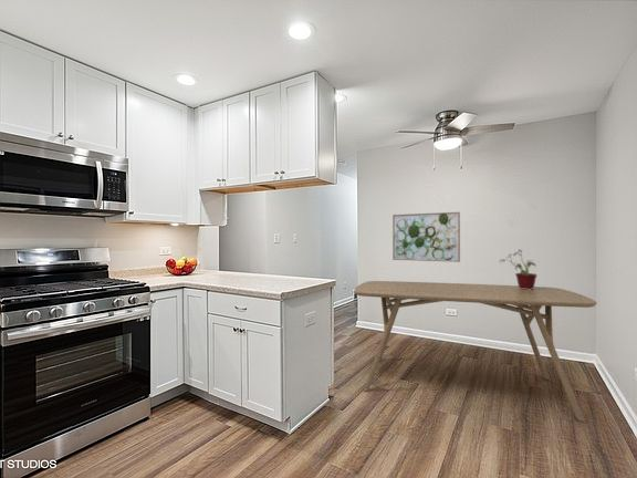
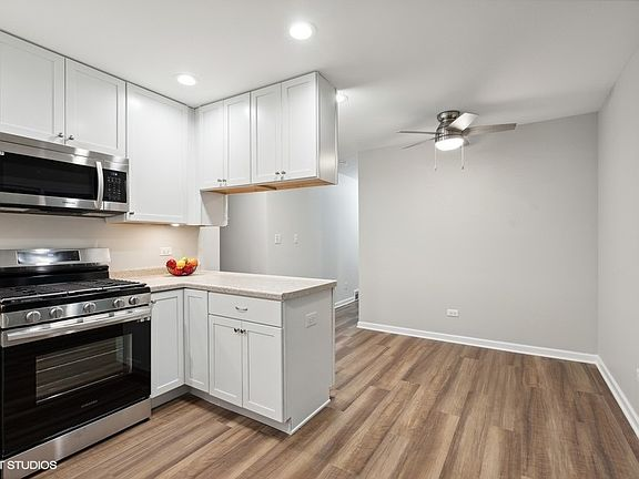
- wall art (424, 237)
- potted plant (516, 267)
- dining table (459, 301)
